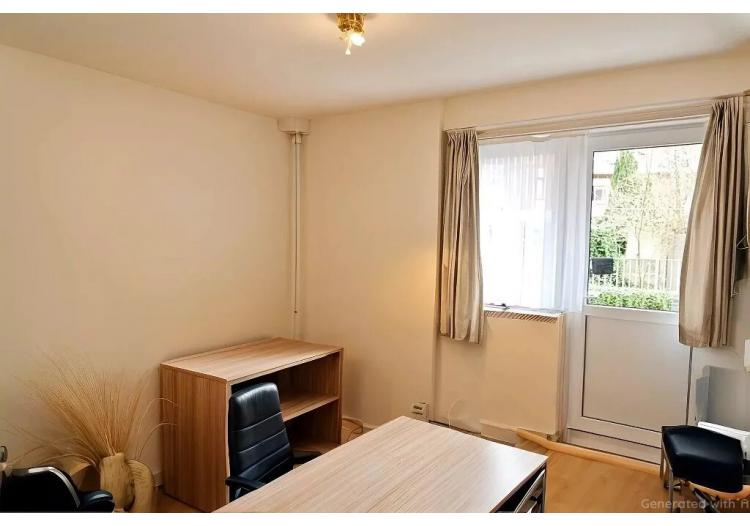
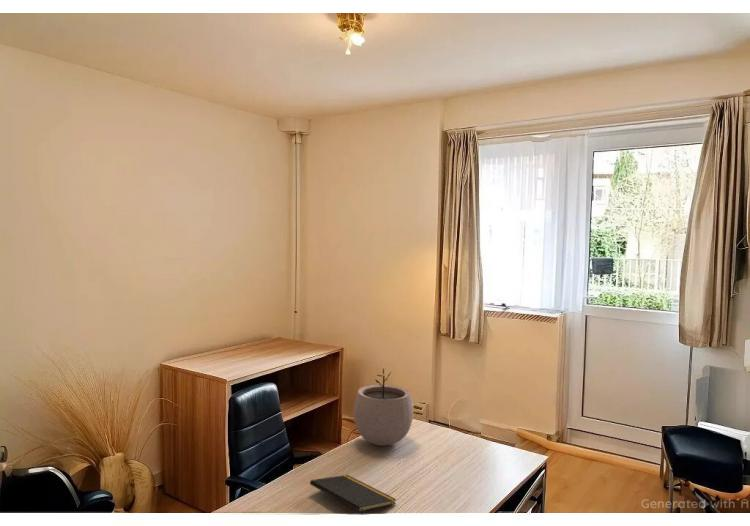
+ notepad (352, 491)
+ plant pot (383, 405)
